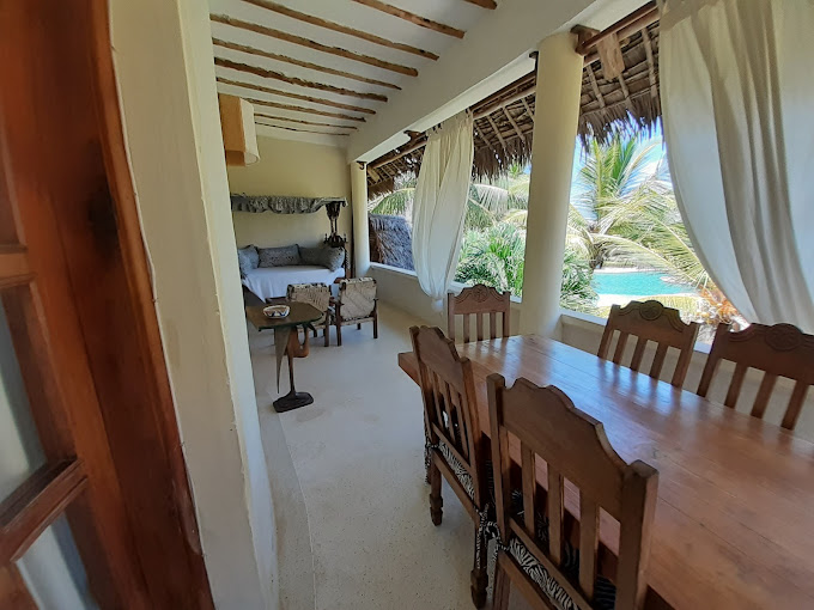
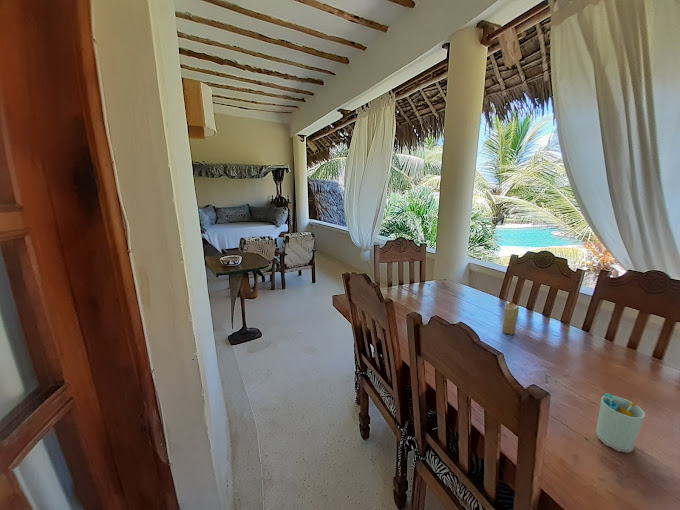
+ candle (510, 316)
+ cup (619, 419)
